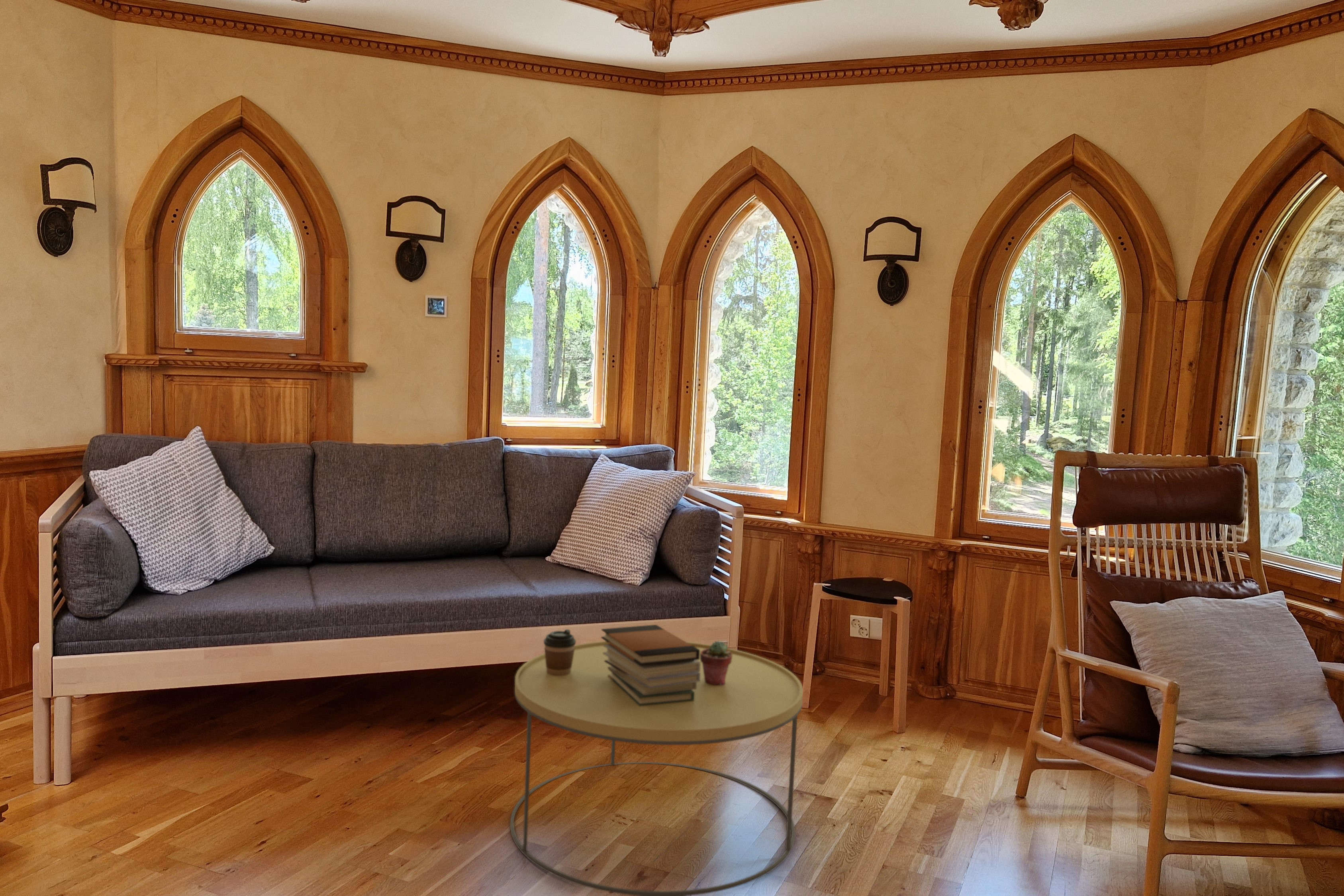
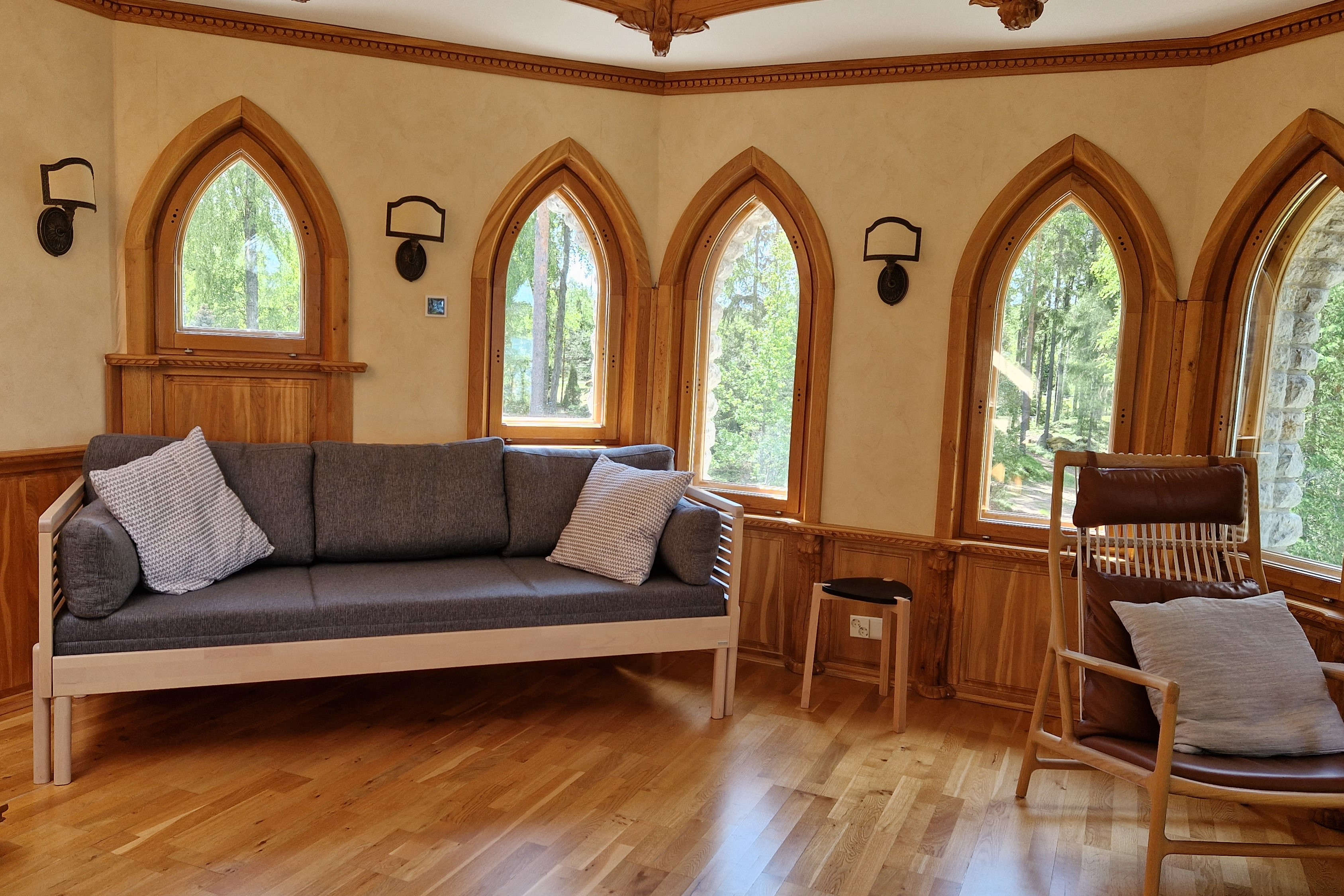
- coffee cup (559, 647)
- book stack (650, 660)
- coffee table (656, 744)
- potted succulent (716, 657)
